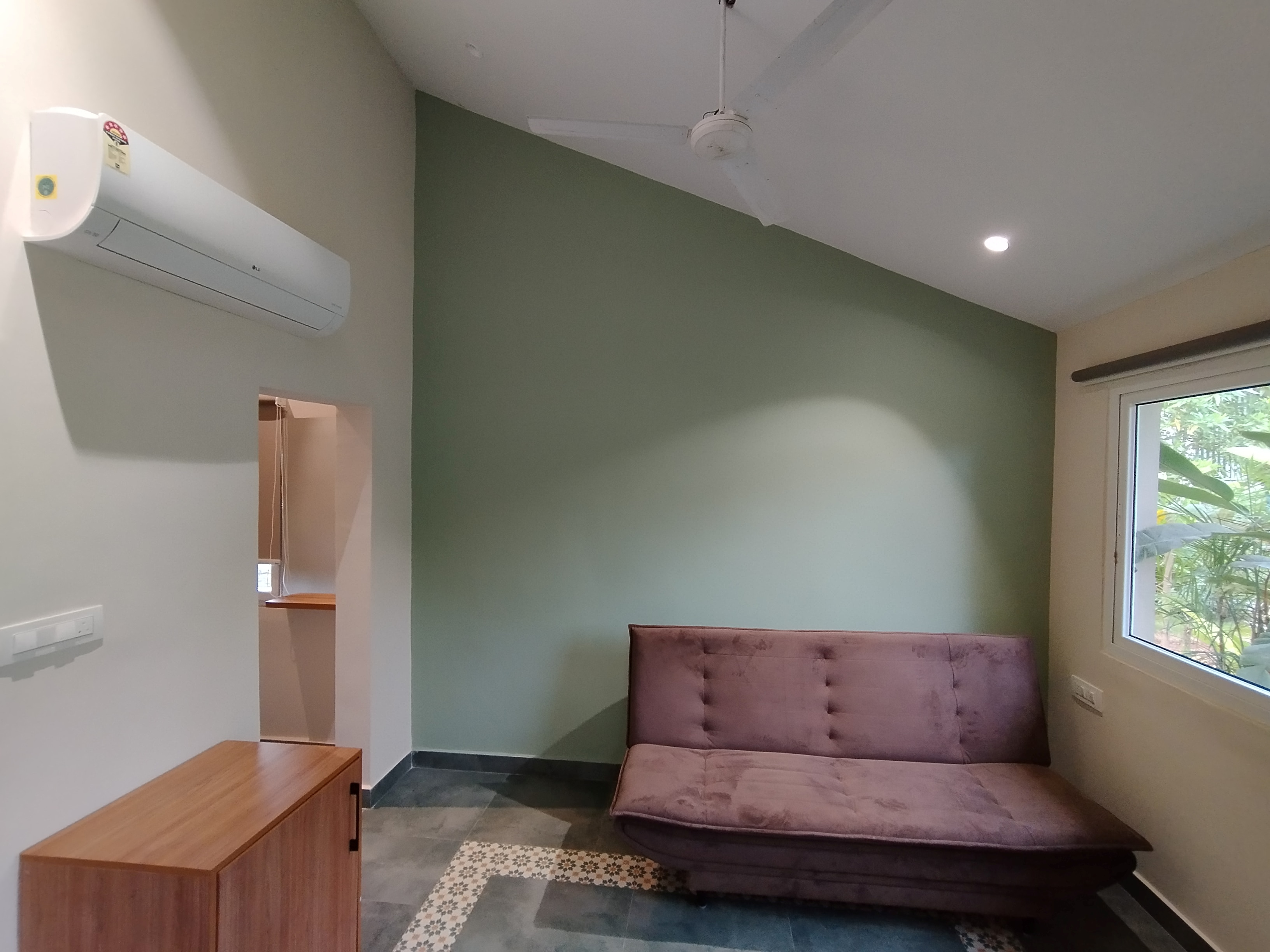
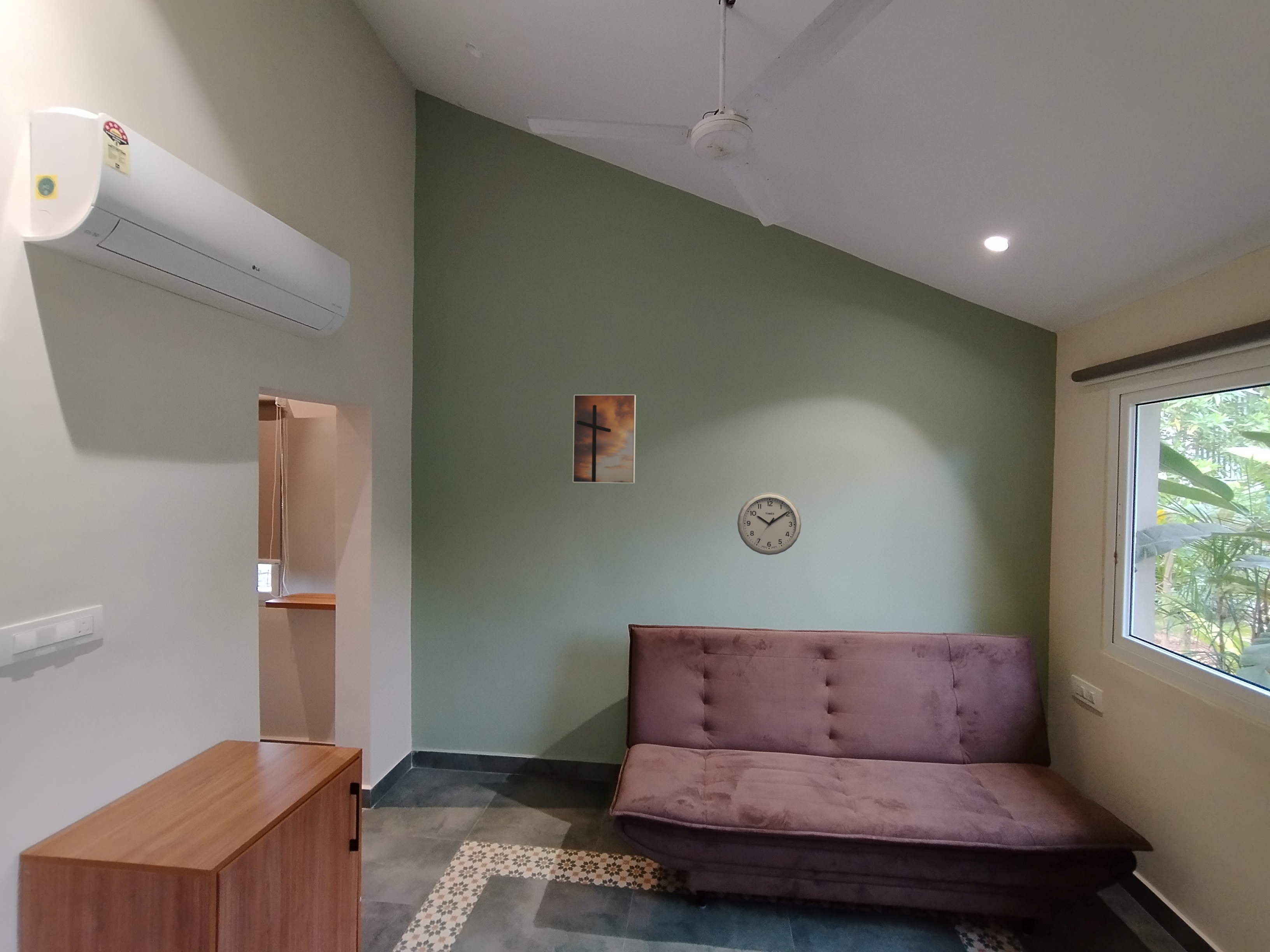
+ wall clock (769, 523)
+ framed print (604, 439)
